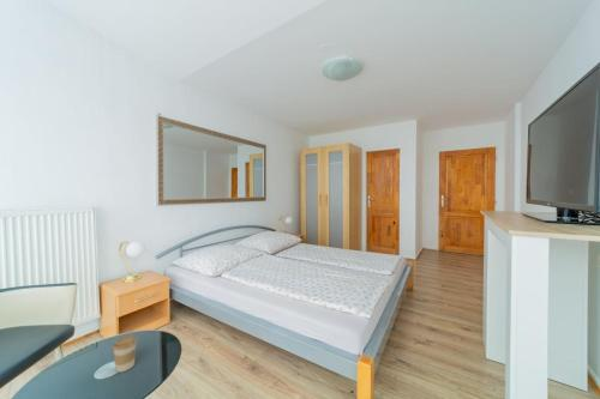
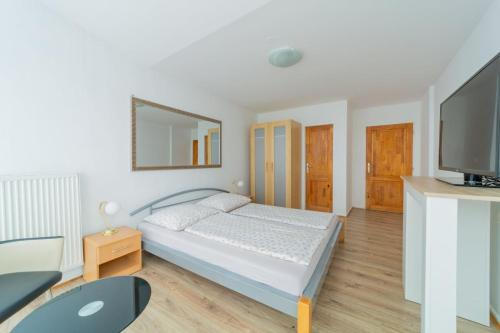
- coffee cup (125, 352)
